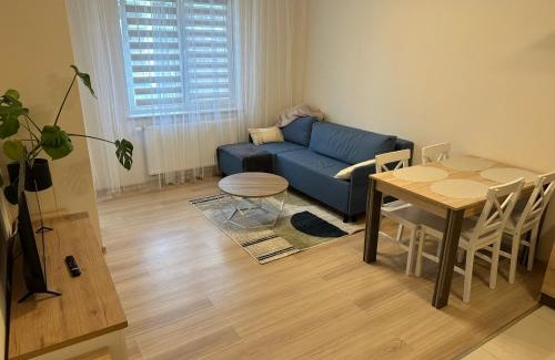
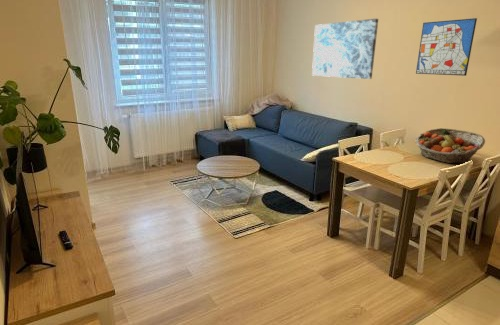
+ wall art (341, 50)
+ fruit basket (447, 145)
+ wall art (443, 48)
